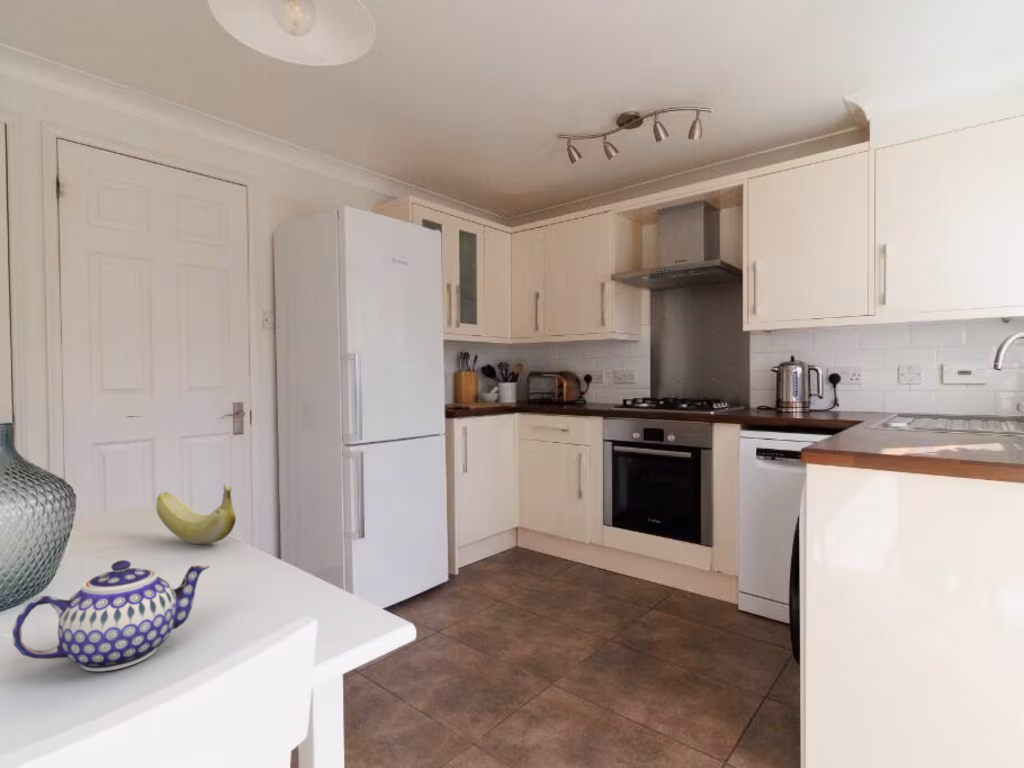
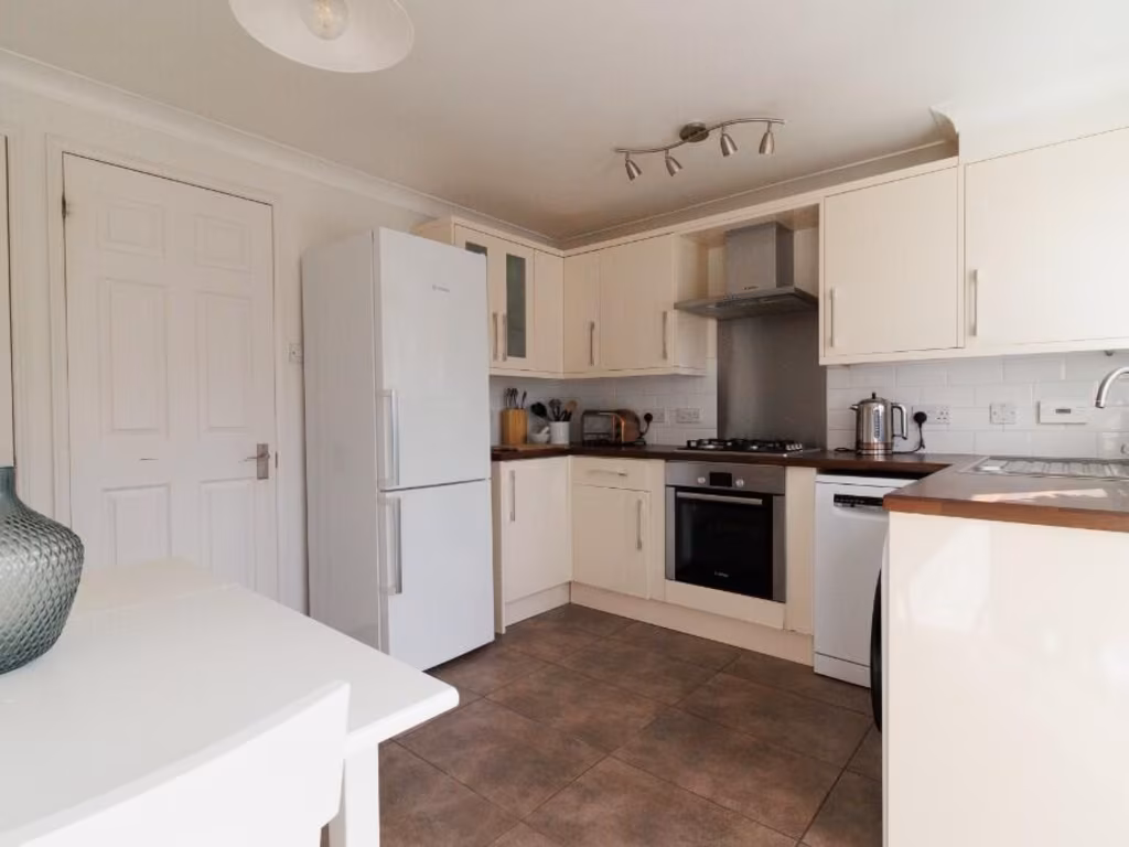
- teapot (121, 608)
- banana (195, 512)
